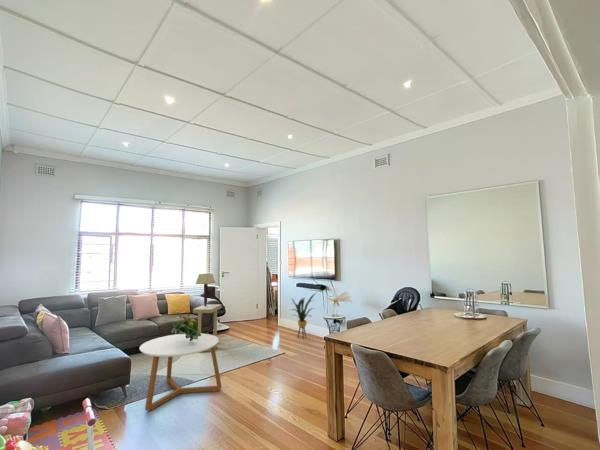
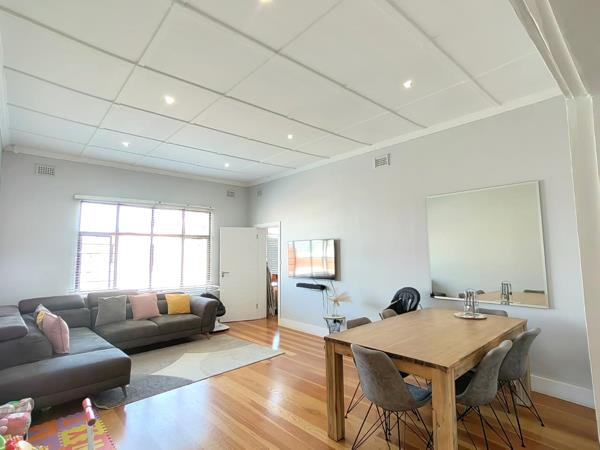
- flowering plant (185, 328)
- lampshade (206, 289)
- house plant (304, 316)
- side table (214, 326)
- coffee table (171, 367)
